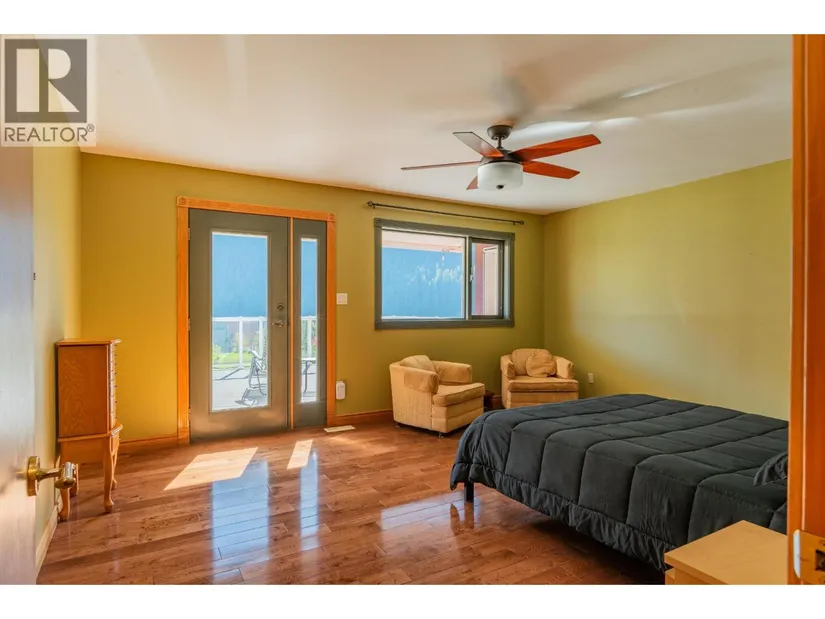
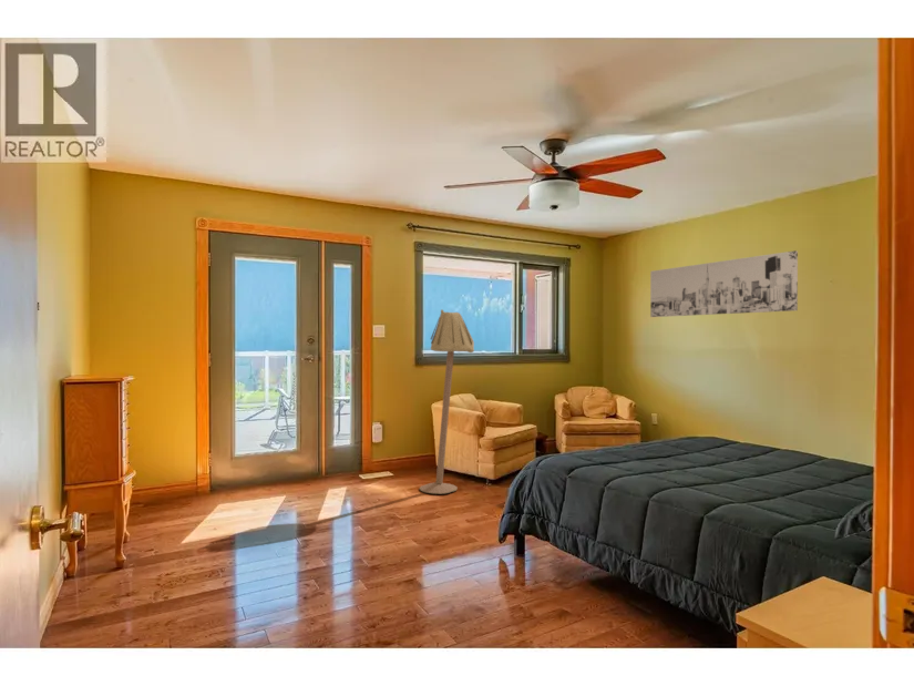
+ floor lamp (448, 399)
+ wall art (715, 288)
